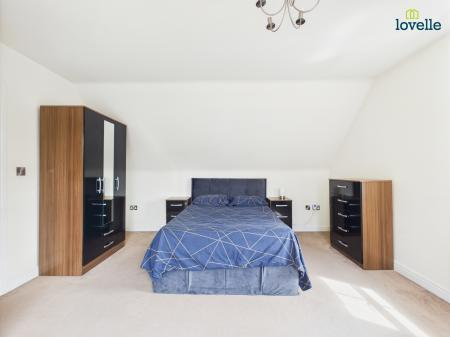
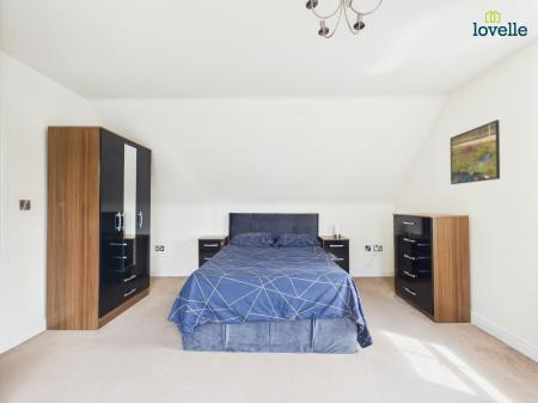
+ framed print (471, 155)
